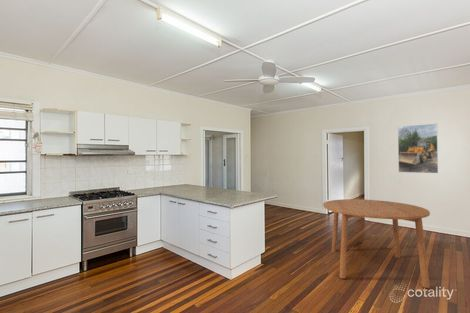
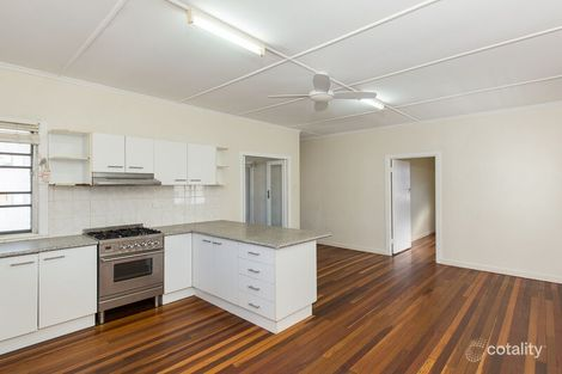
- dining table (372, 217)
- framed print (417, 148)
